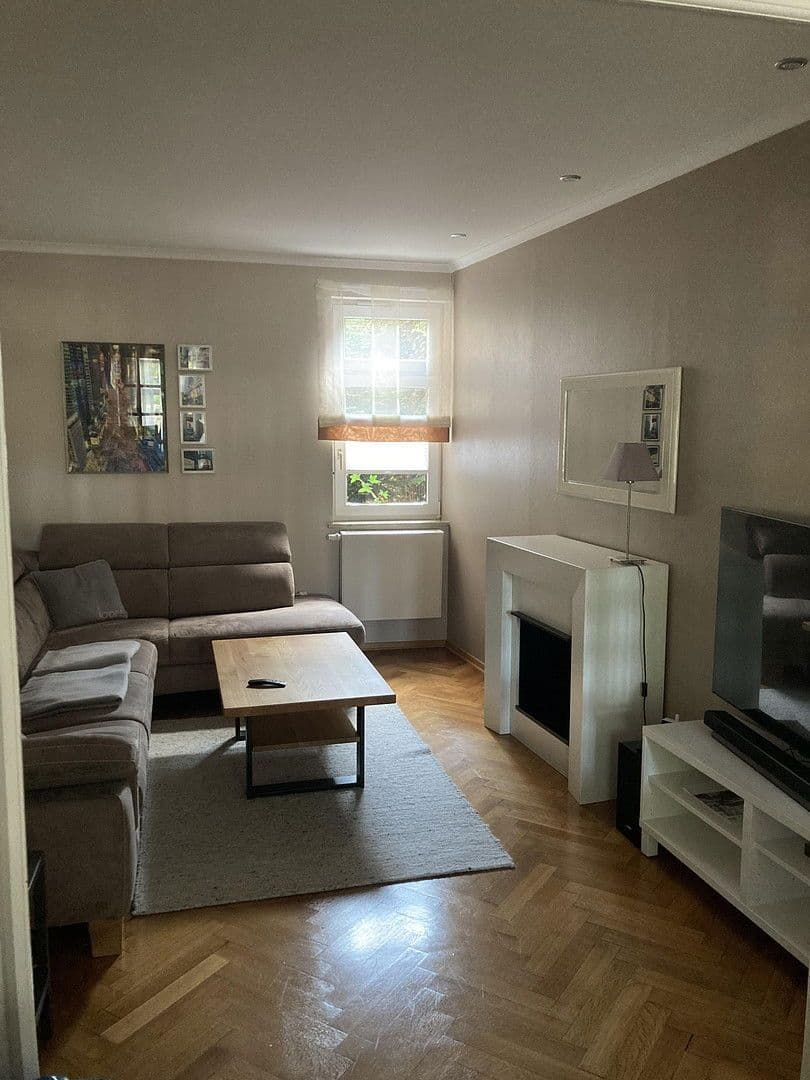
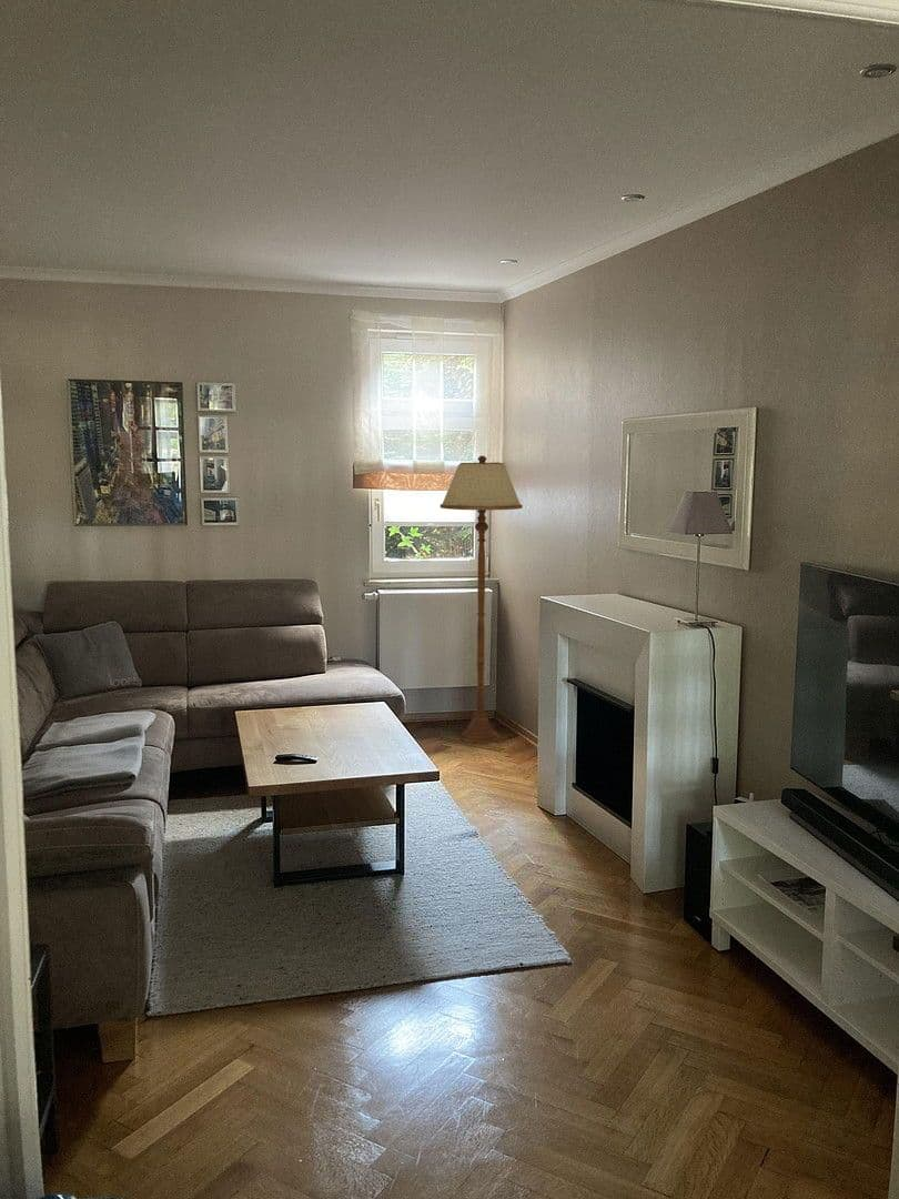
+ floor lamp (479, 600)
